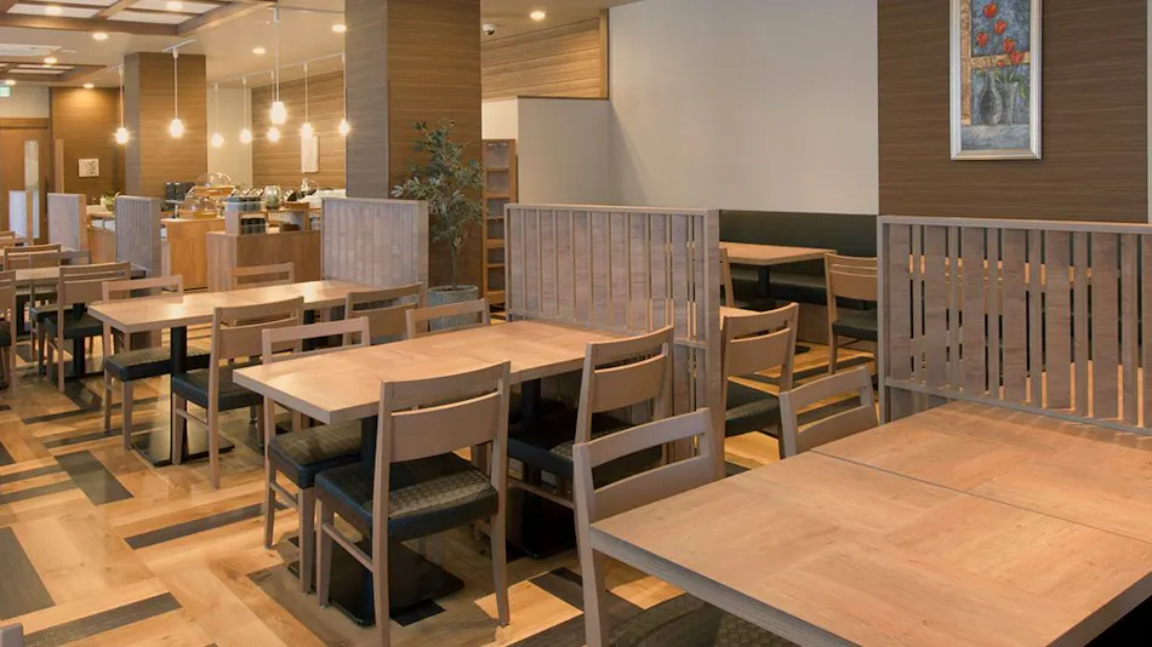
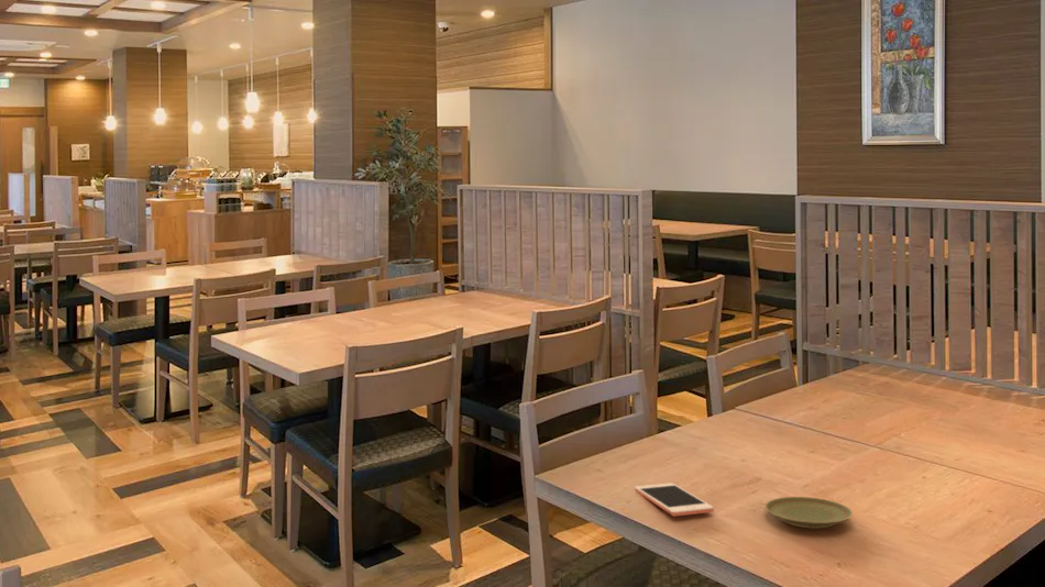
+ plate (807, 513)
+ cell phone (672, 498)
